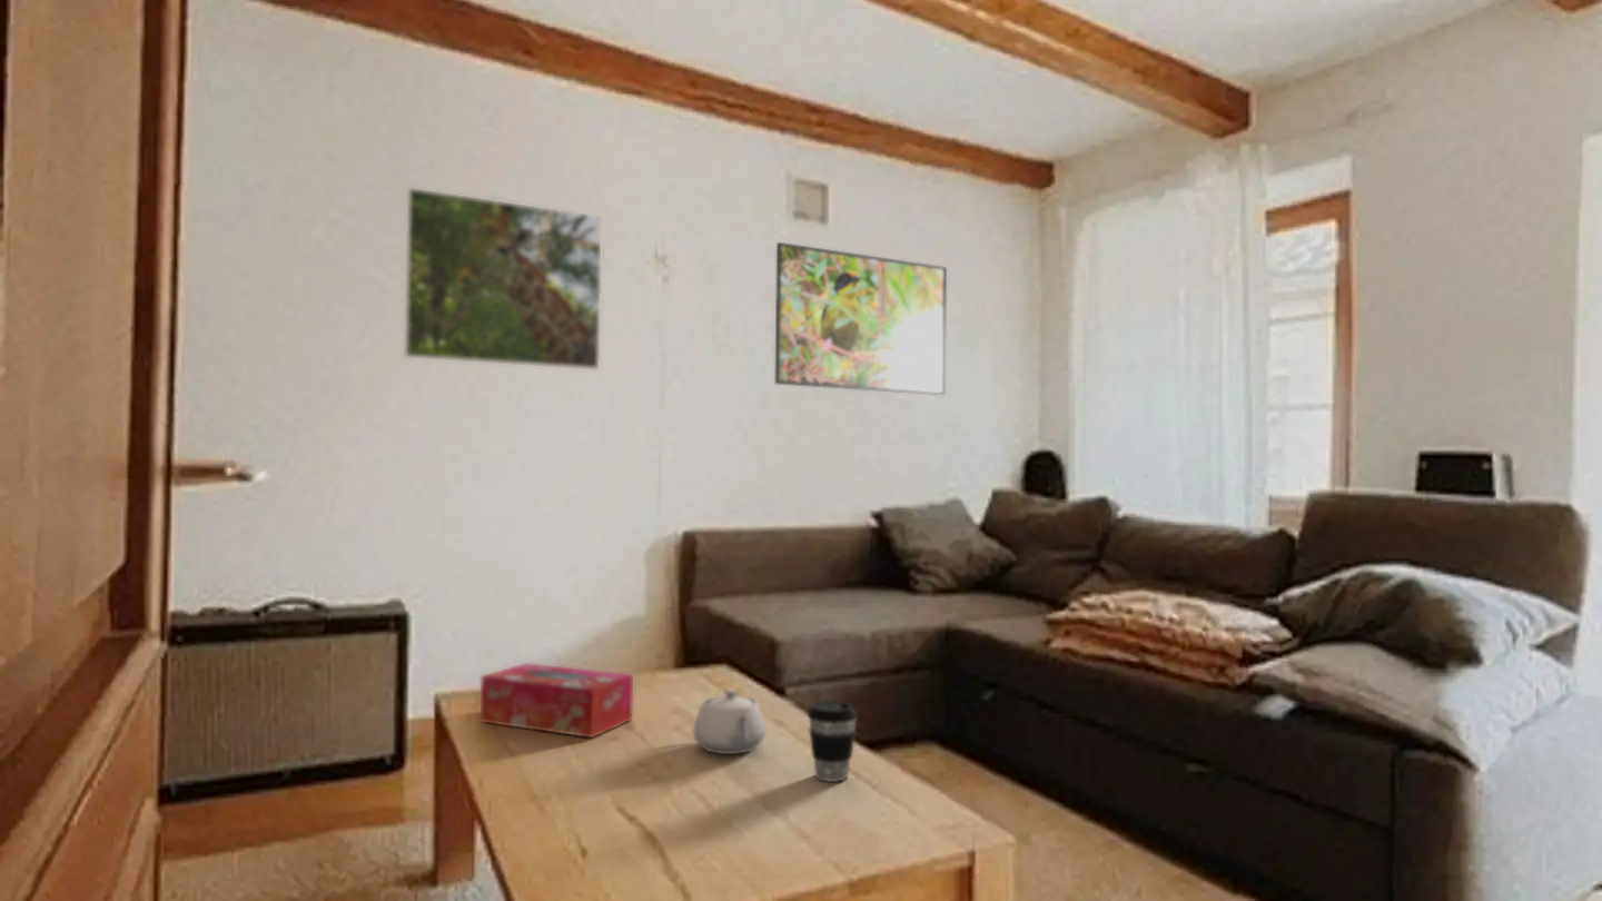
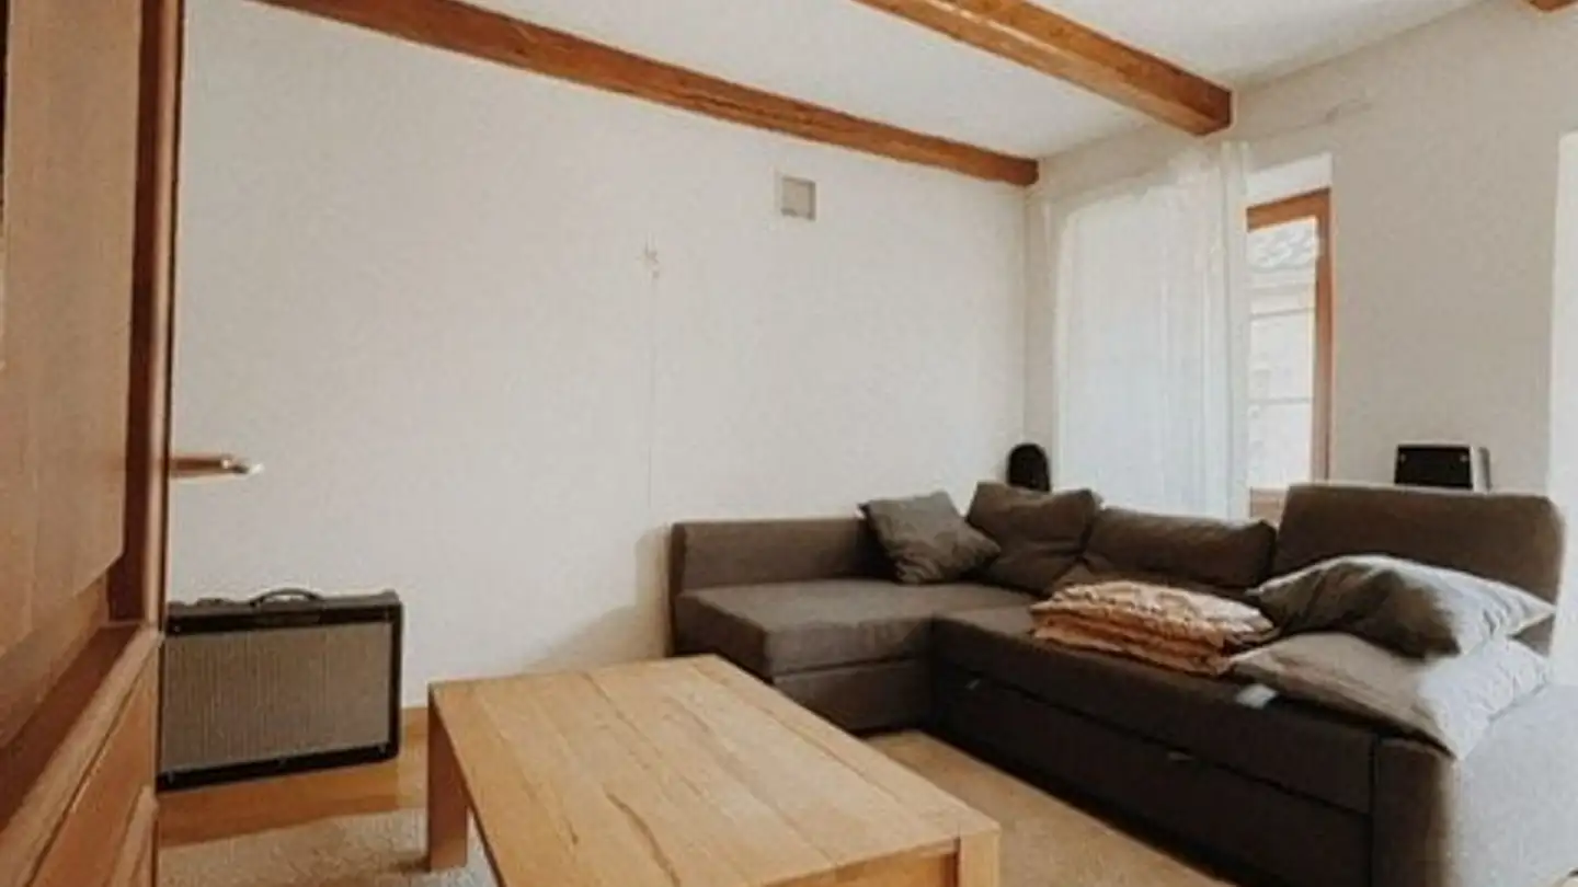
- tissue box (556, 697)
- teapot (731, 719)
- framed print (507, 283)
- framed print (864, 323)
- coffee cup (831, 741)
